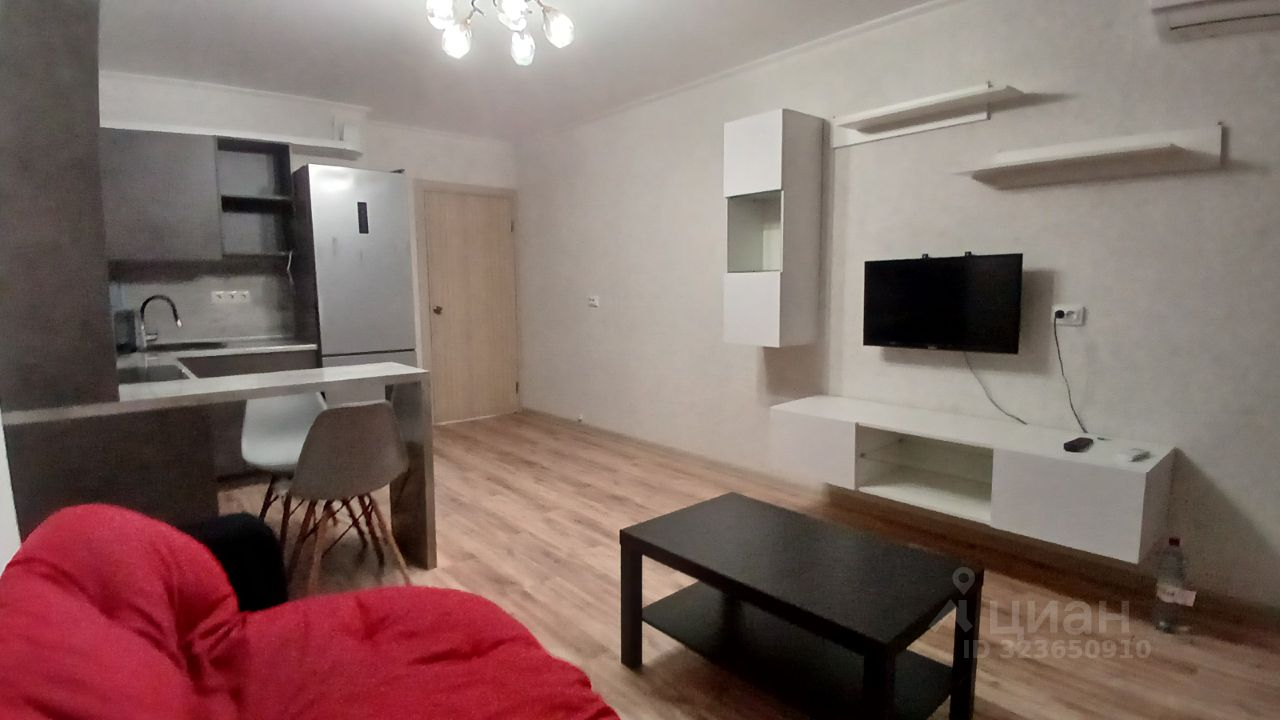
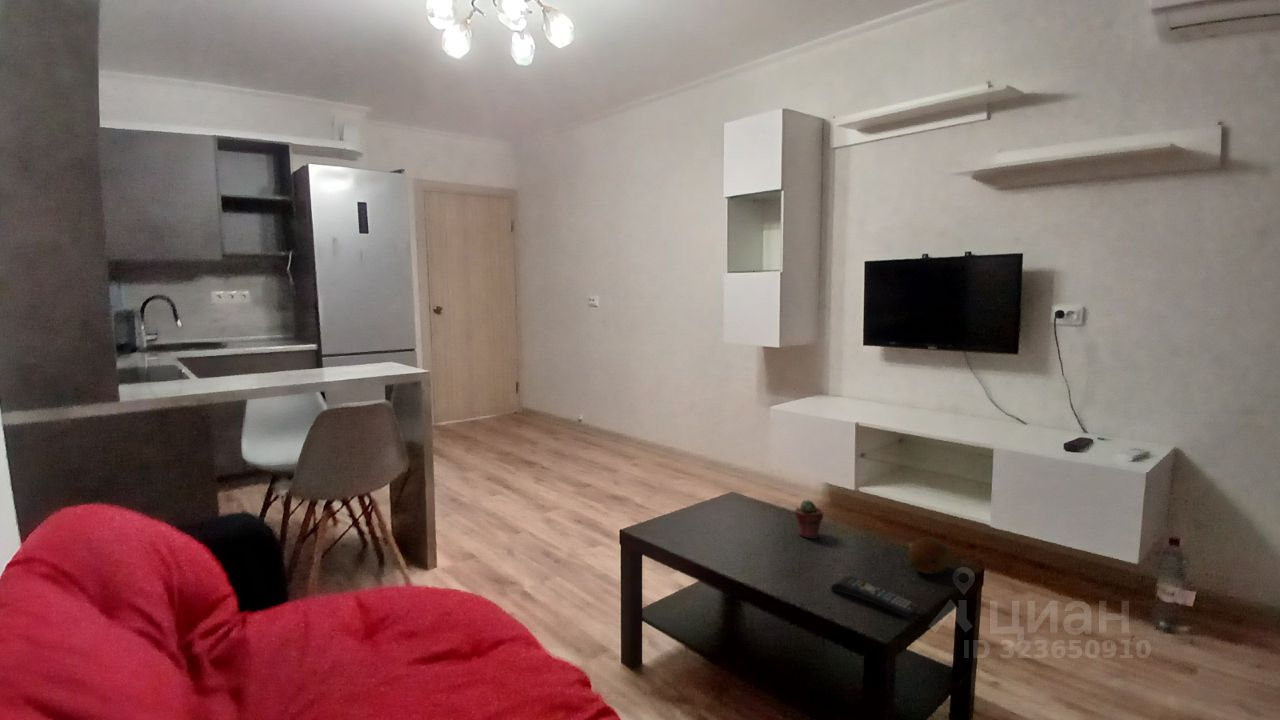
+ fruit (927, 553)
+ remote control (873, 595)
+ potted succulent (808, 517)
